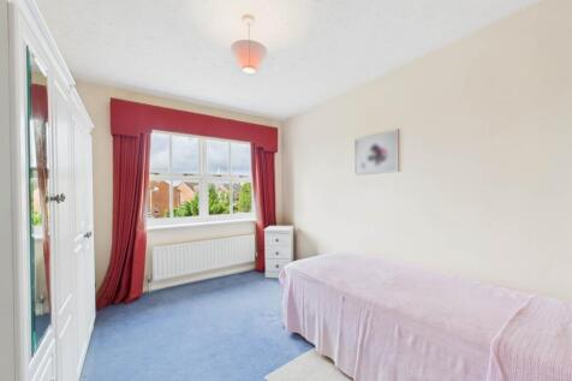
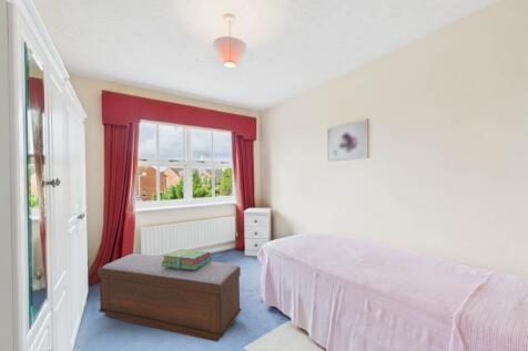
+ bench (170, 289)
+ stack of books (186, 259)
